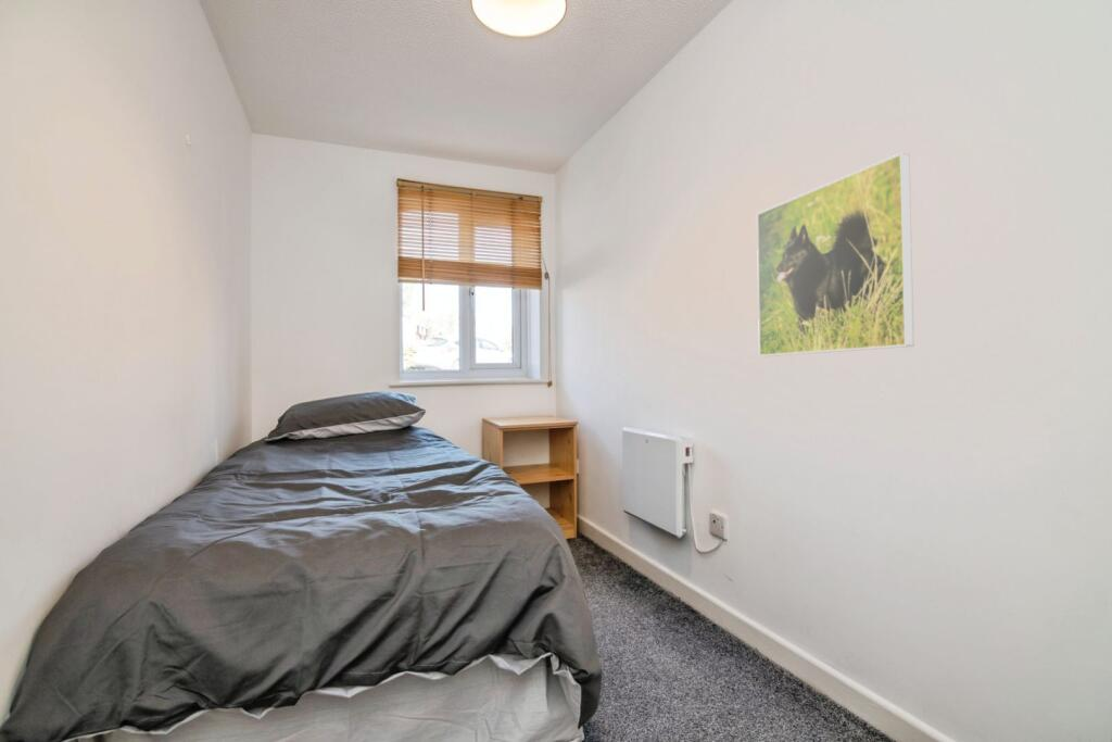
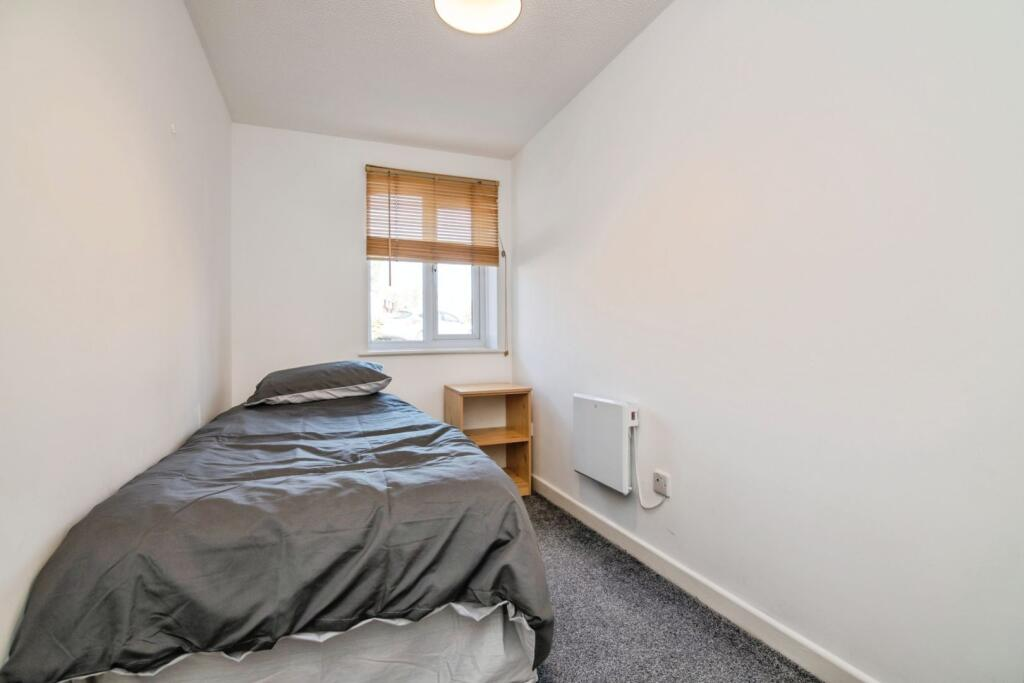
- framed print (823, 269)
